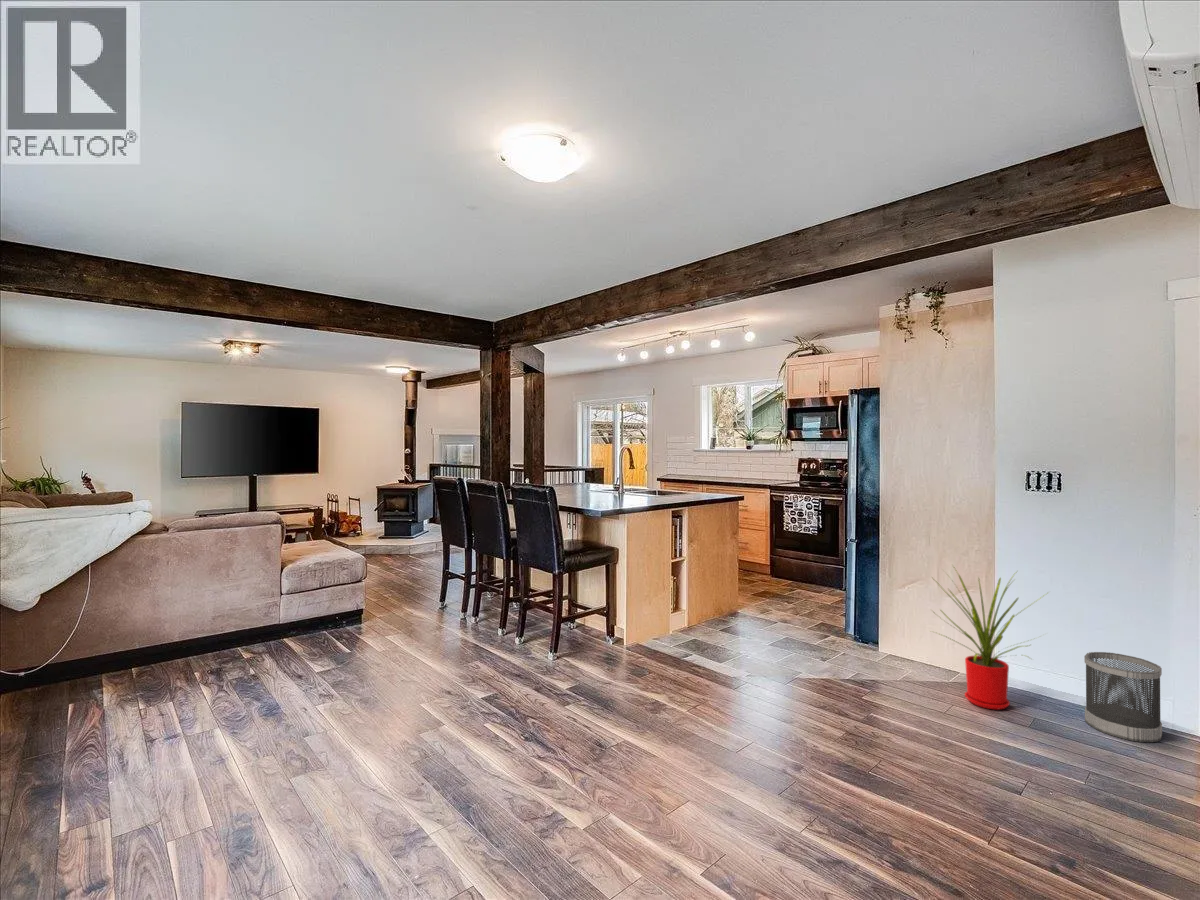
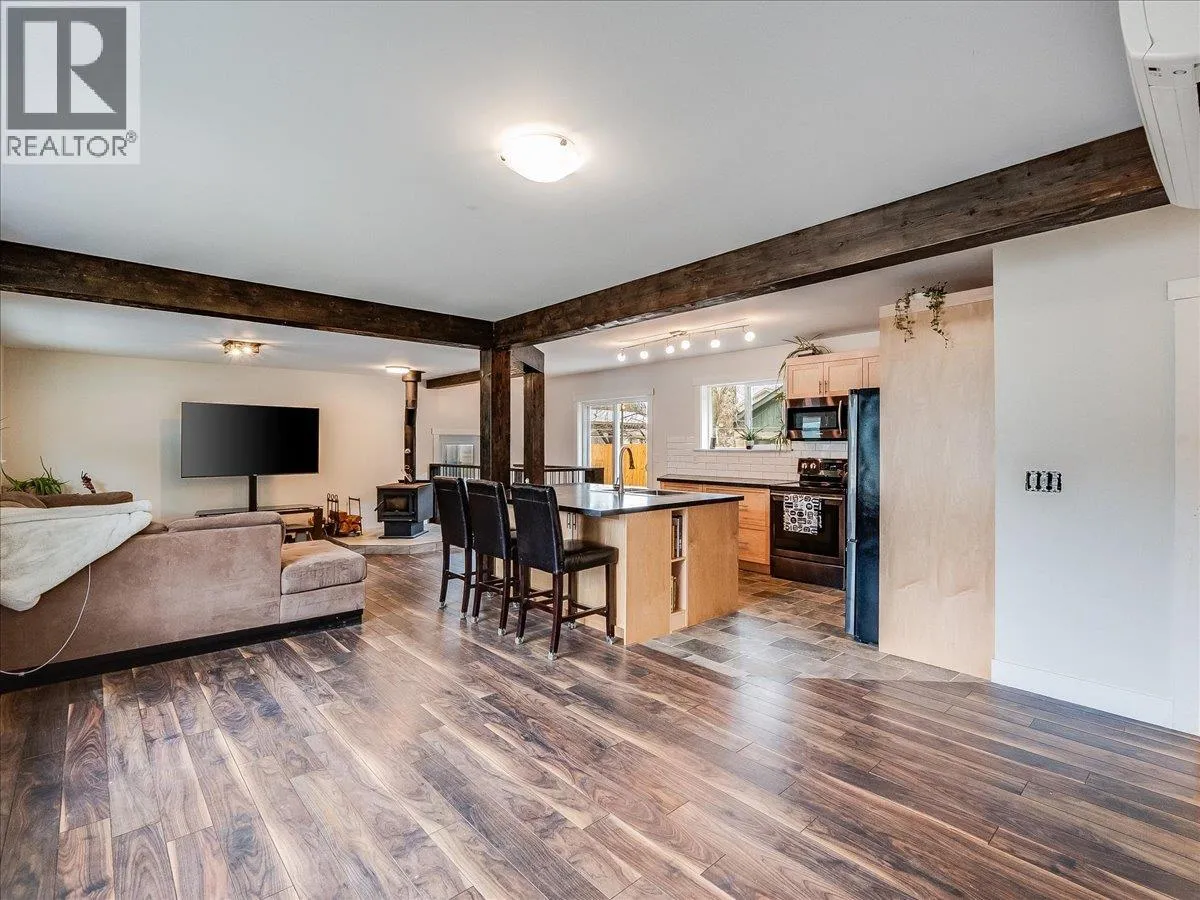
- house plant (987, 636)
- wastebasket (1122, 694)
